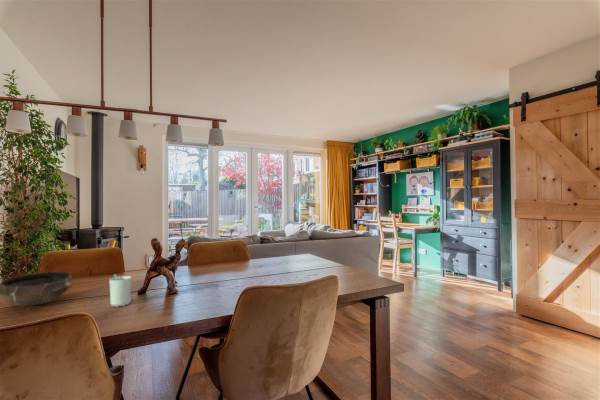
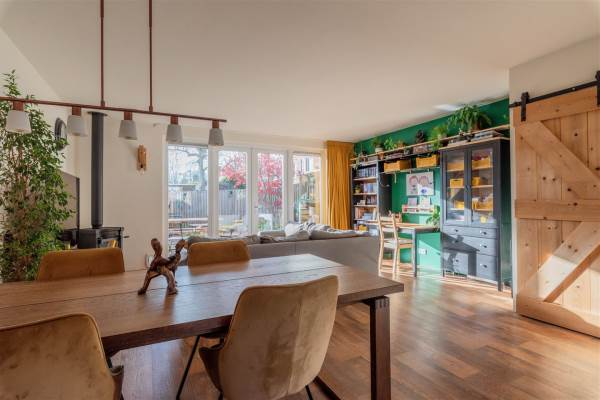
- cup (120, 288)
- bowl (37, 290)
